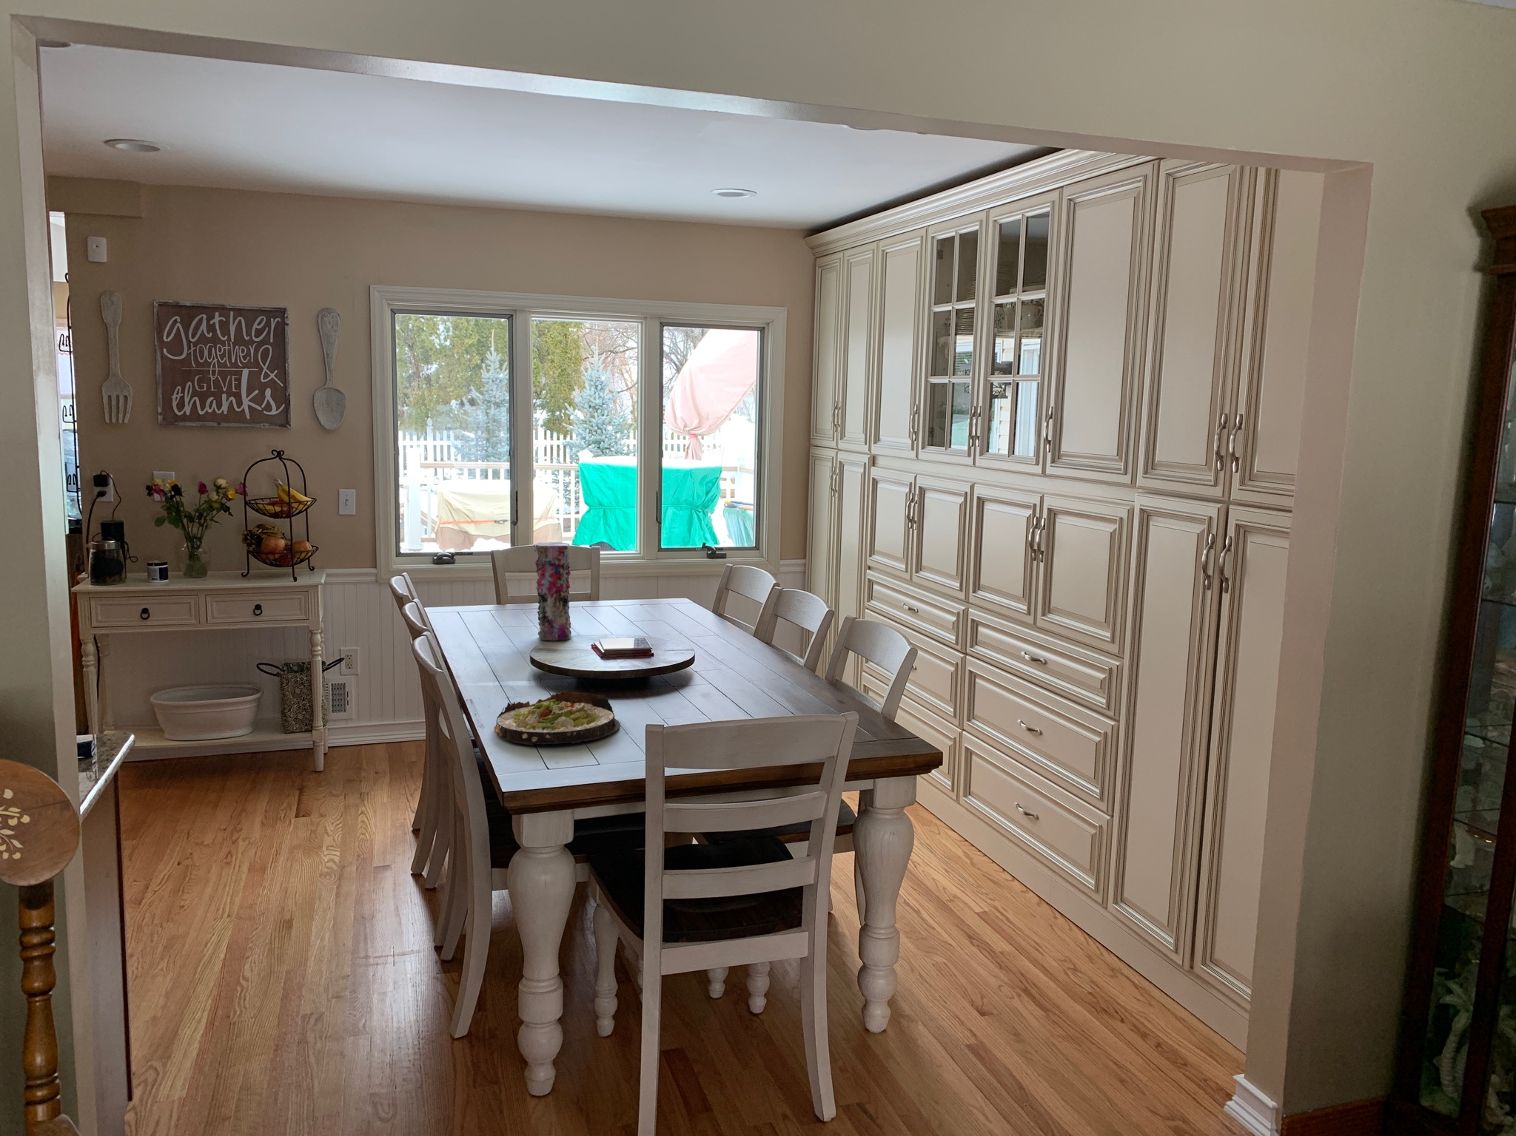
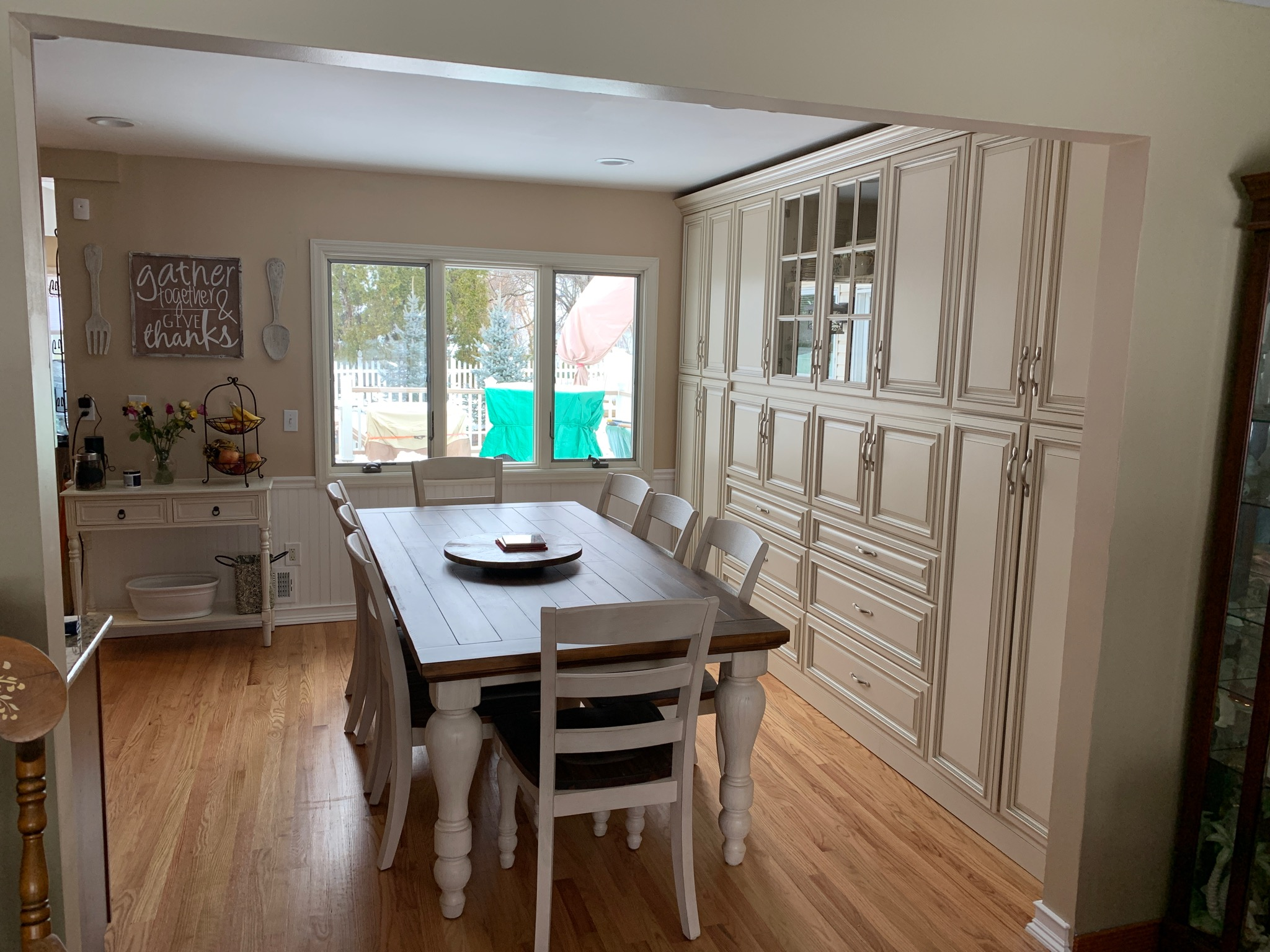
- vase (553, 591)
- salad plate (556, 717)
